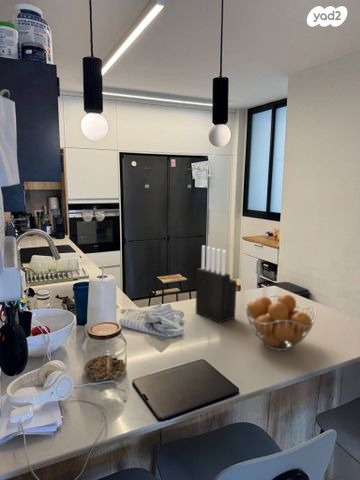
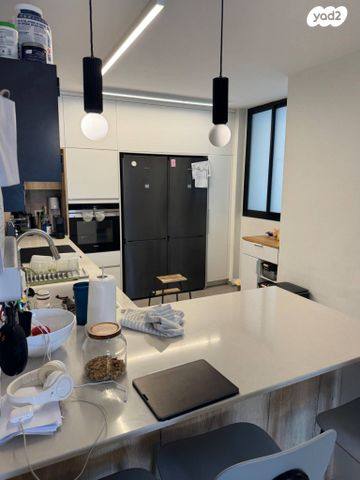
- fruit basket (279, 321)
- knife block (217, 281)
